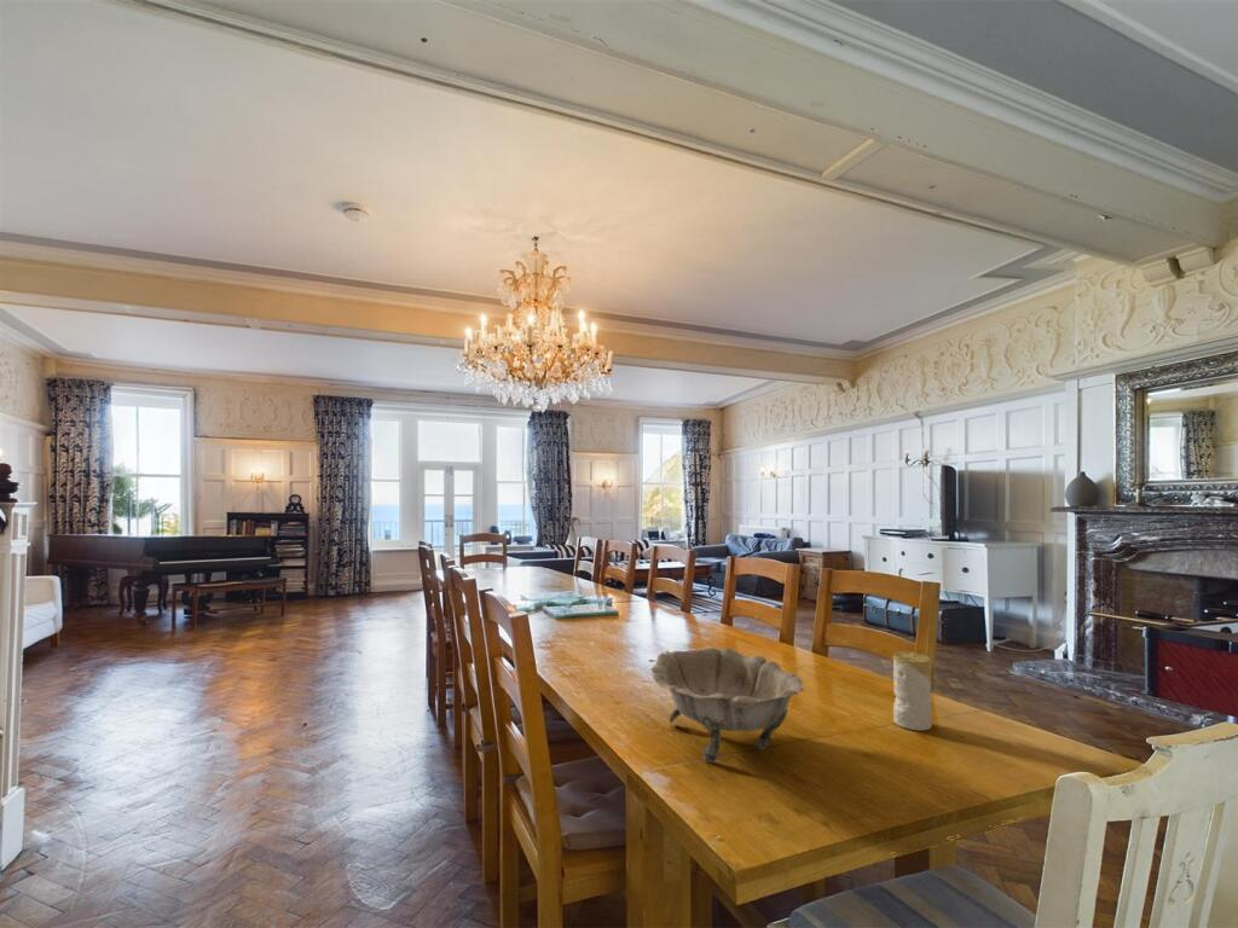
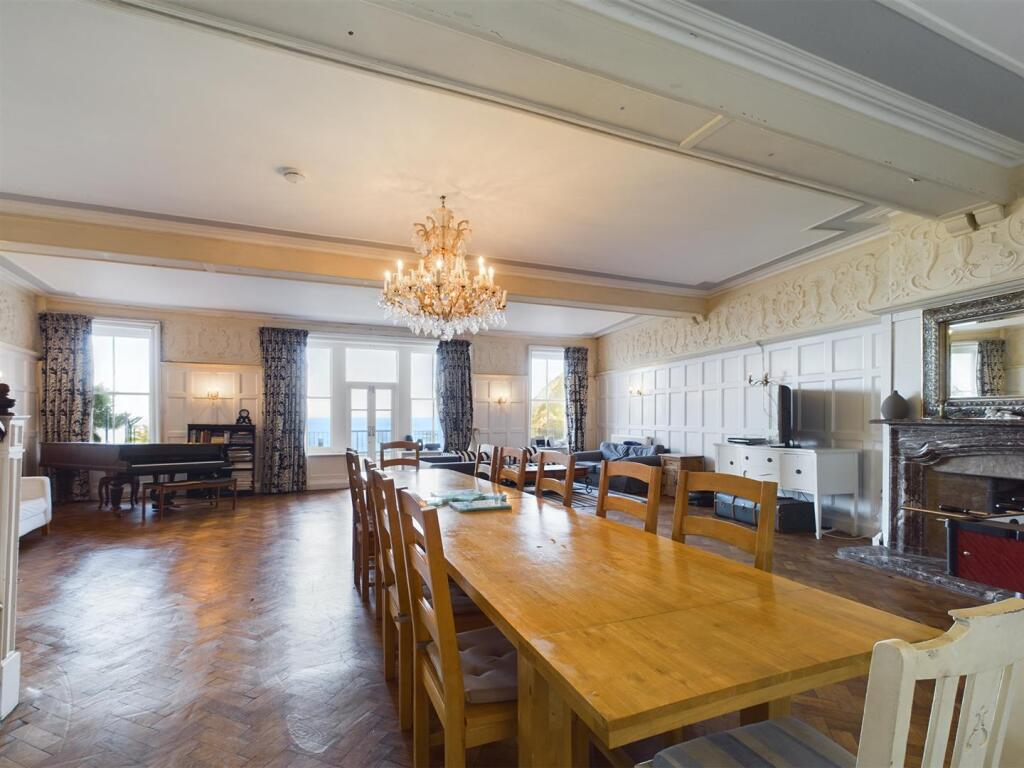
- candle (912, 690)
- decorative bowl (723, 700)
